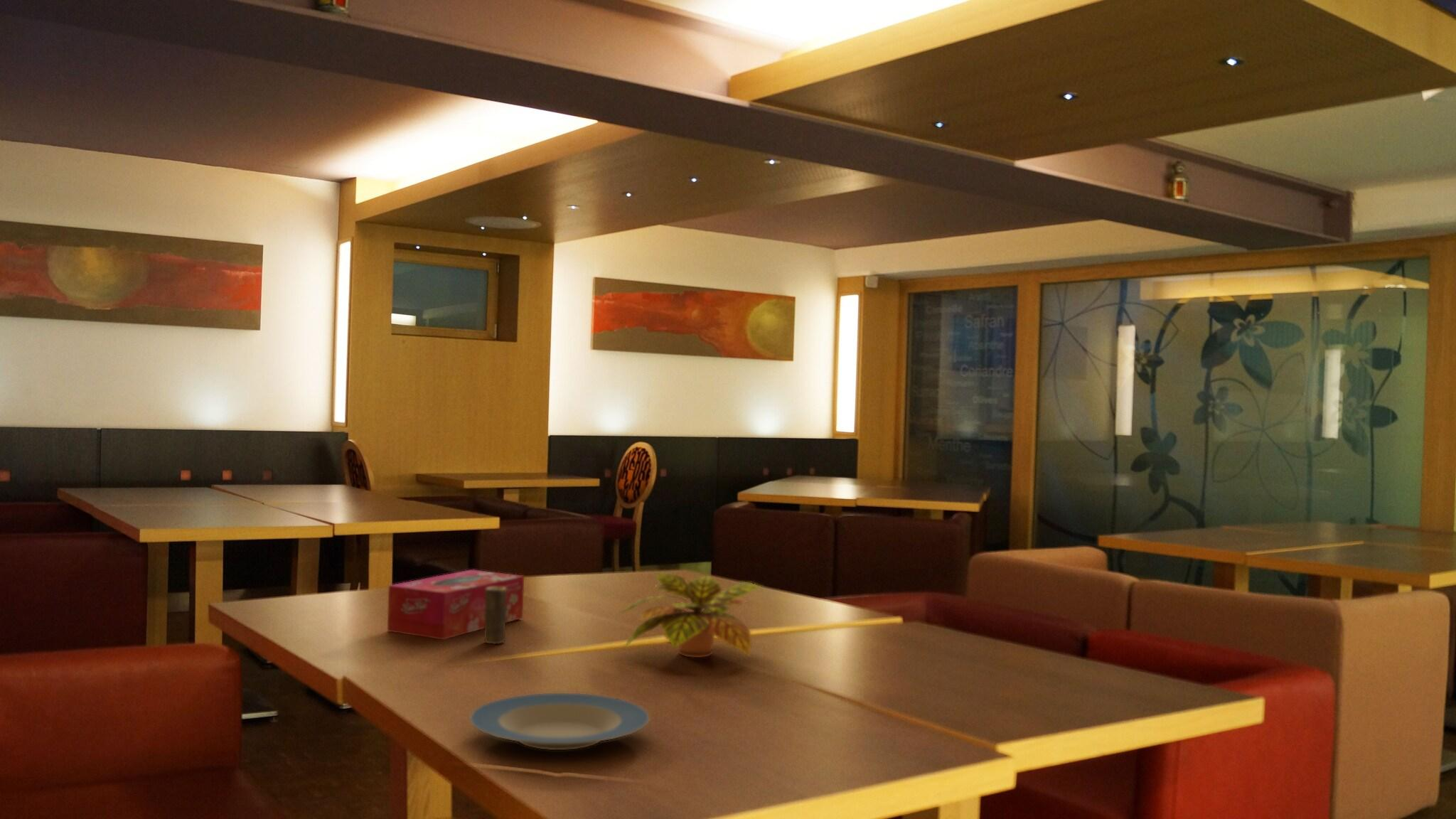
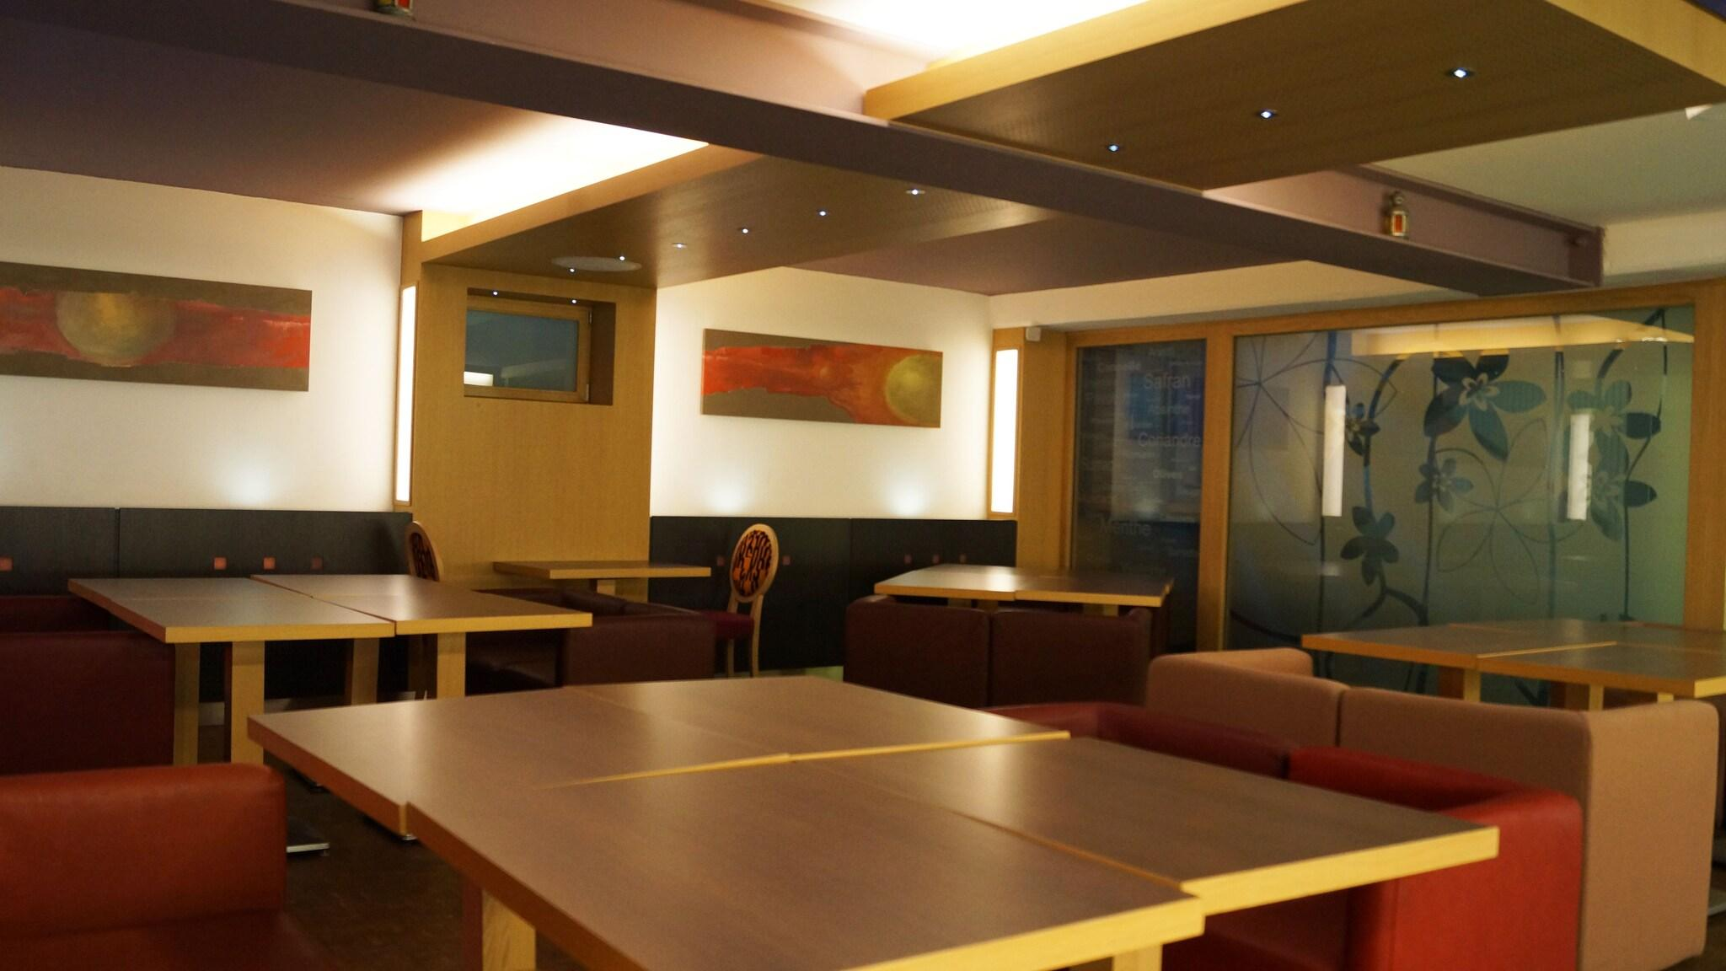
- tissue box (458, 602)
- plant (687, 614)
- candle (495, 614)
- plate (560, 727)
